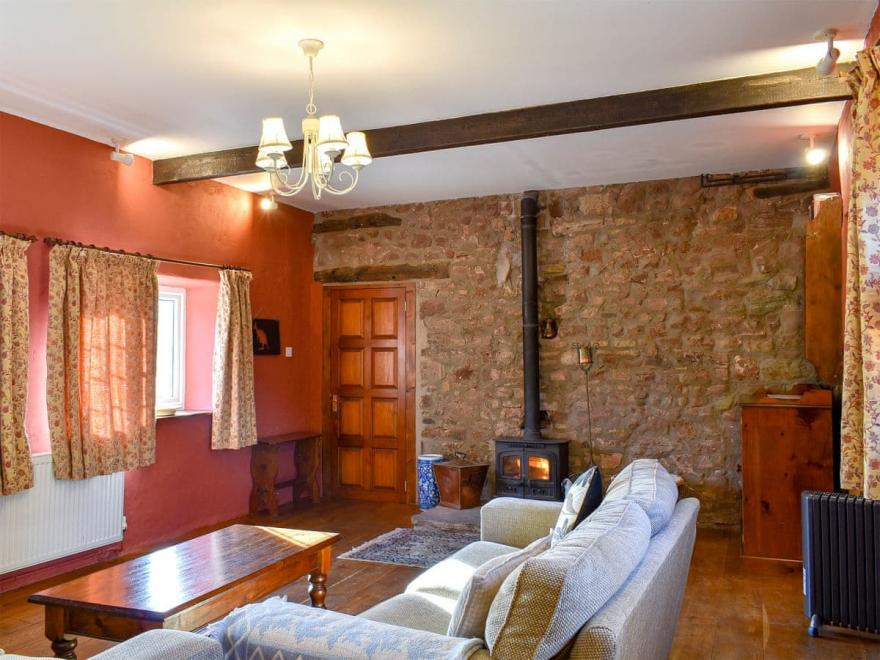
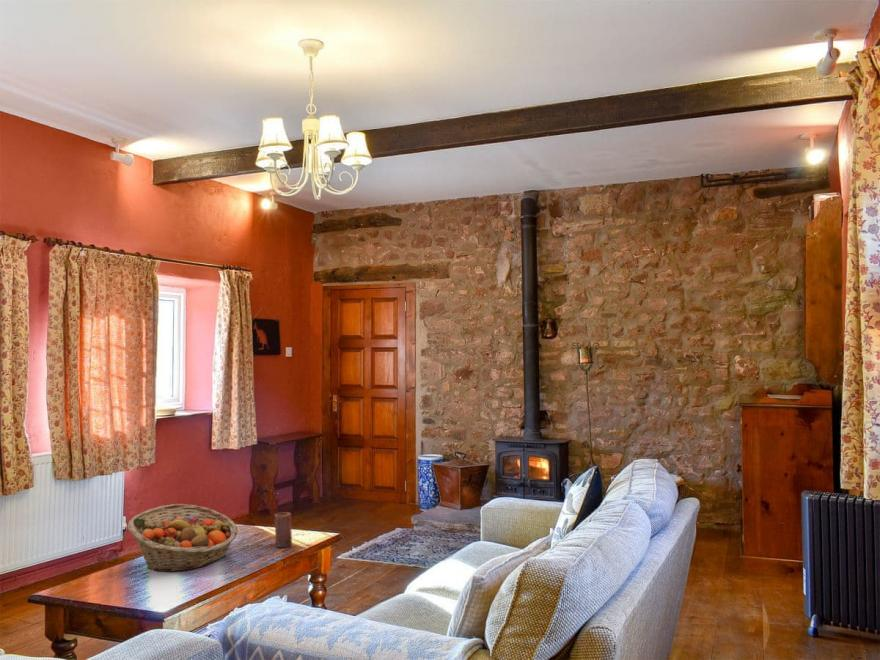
+ fruit basket (184, 535)
+ candle (283, 529)
